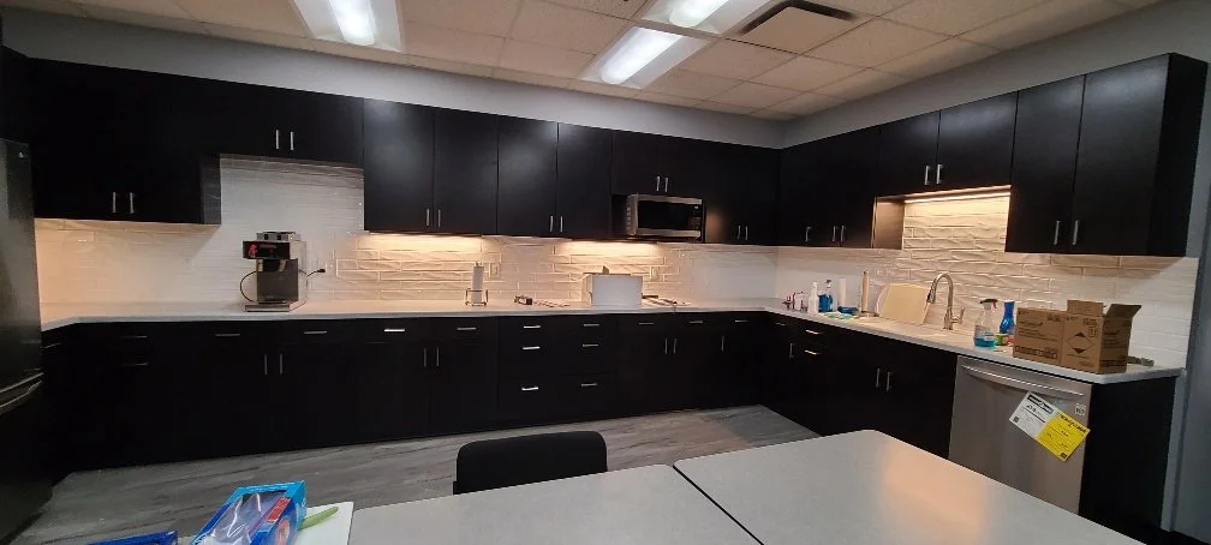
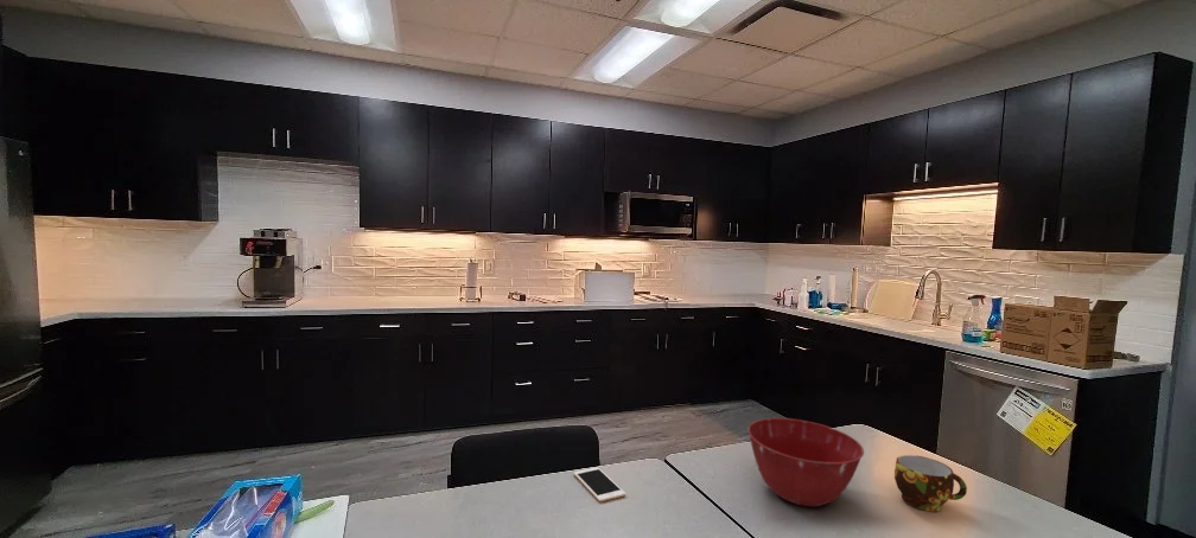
+ cell phone (598, 482)
+ mixing bowl (801, 465)
+ cup (925, 483)
